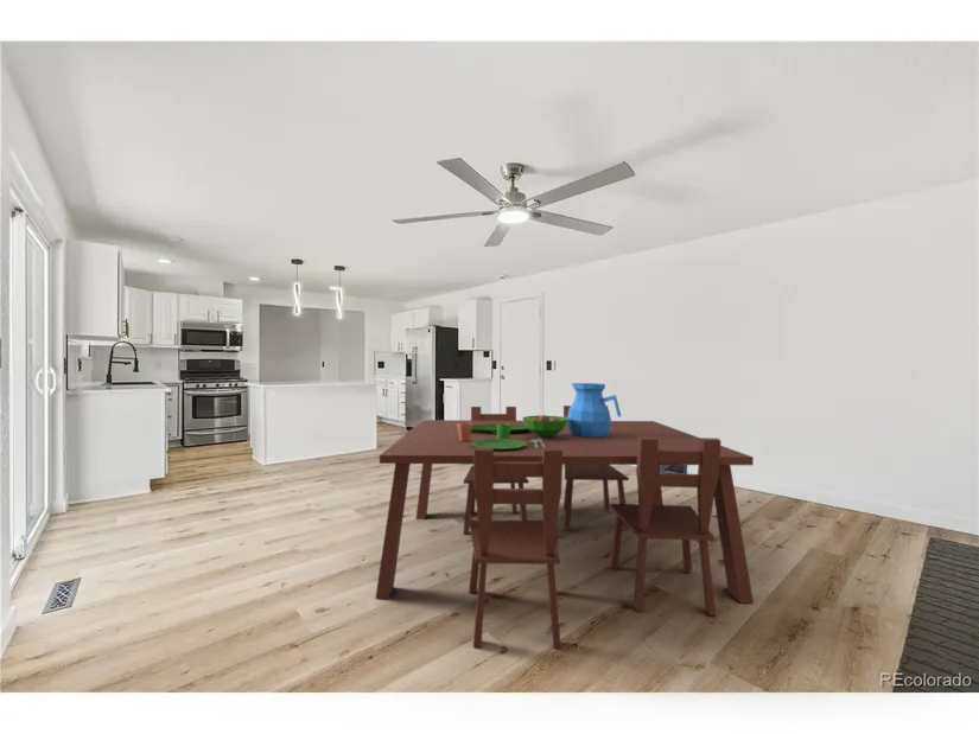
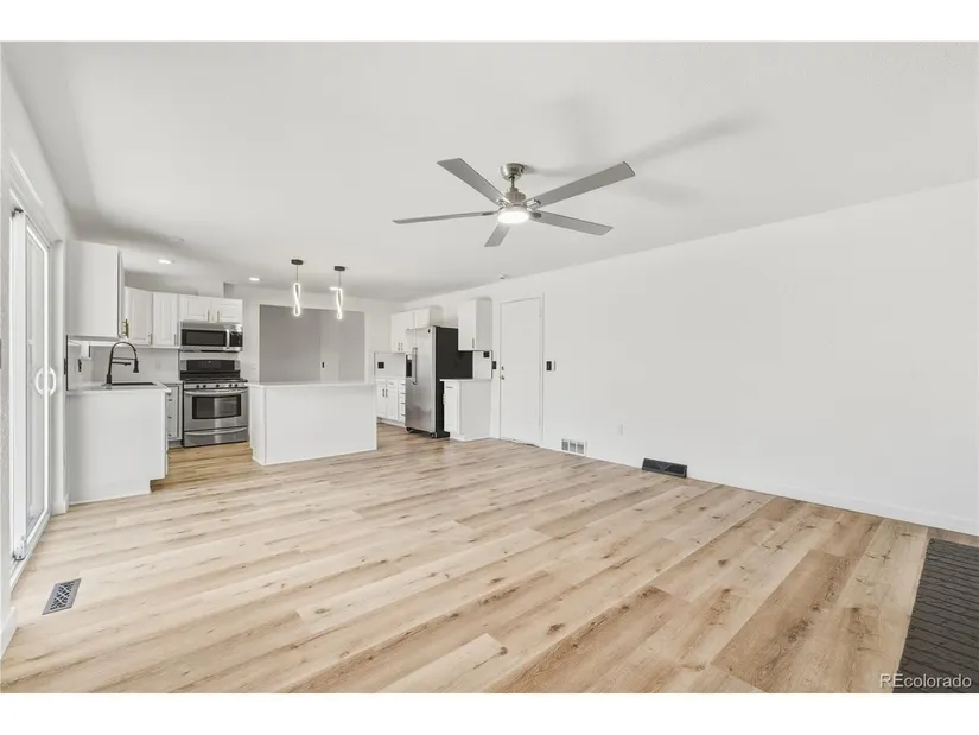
- dining table (549, 470)
